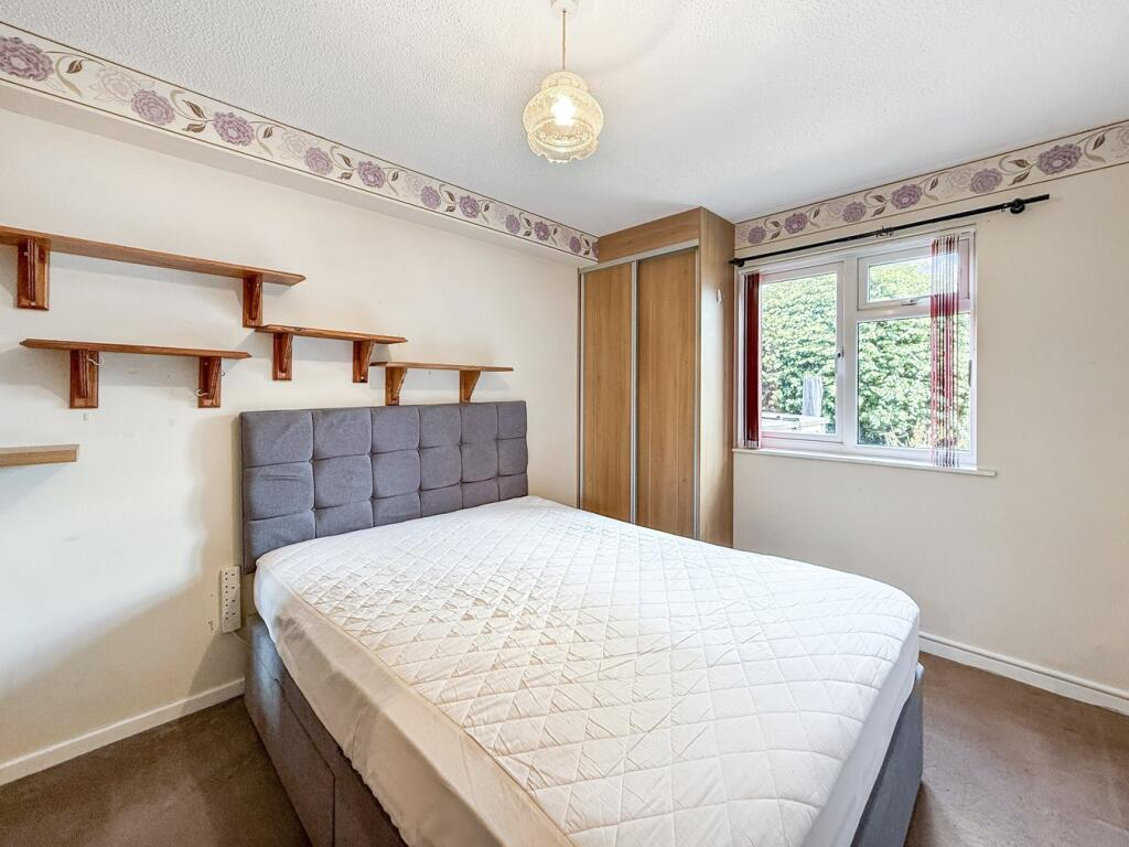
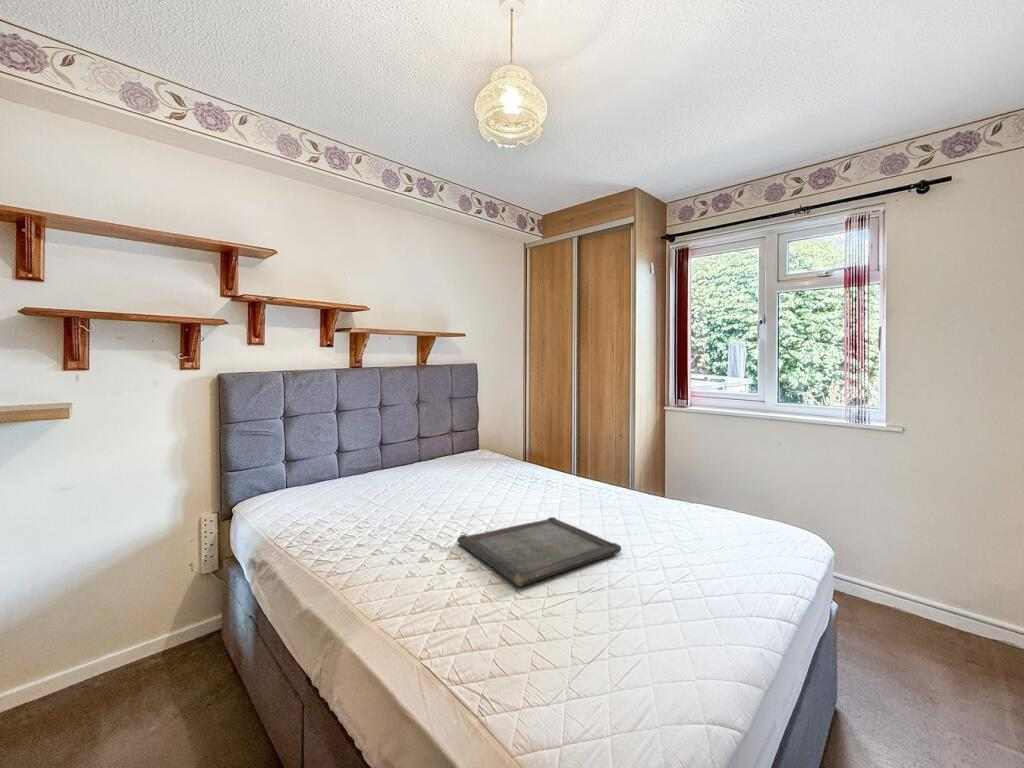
+ serving tray (538, 545)
